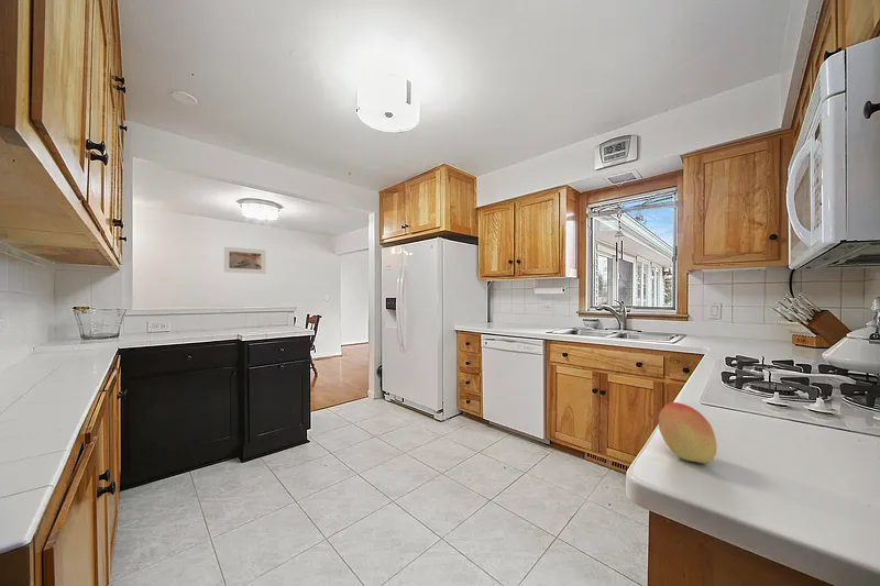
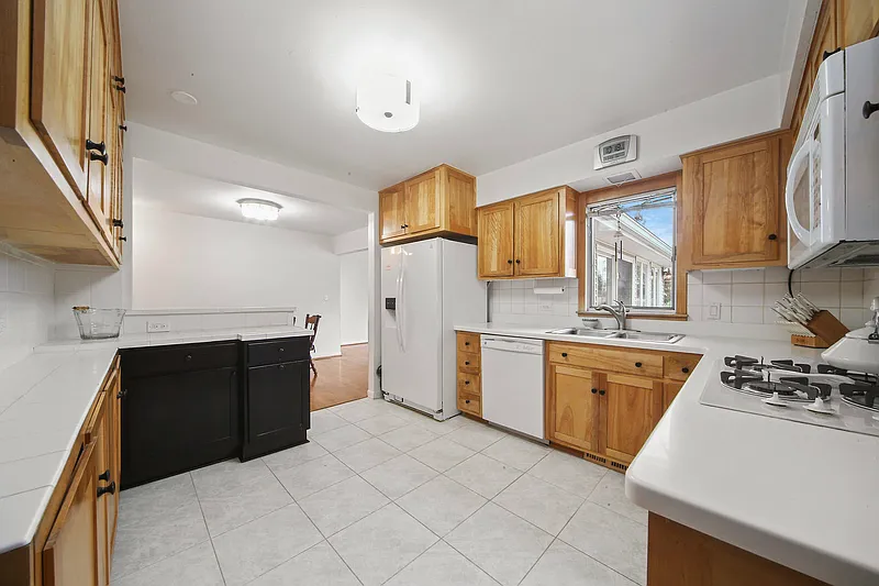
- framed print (245, 261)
- fruit (685, 430)
